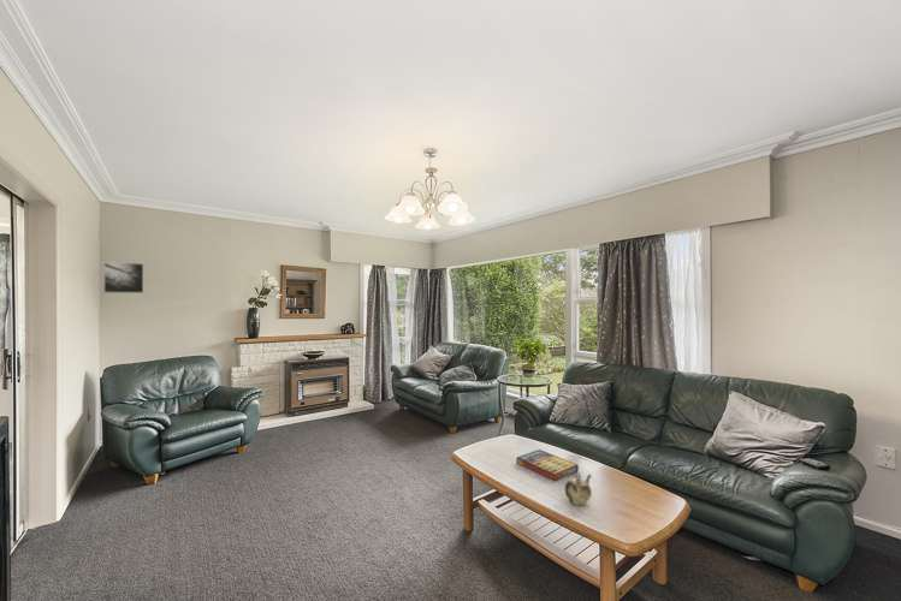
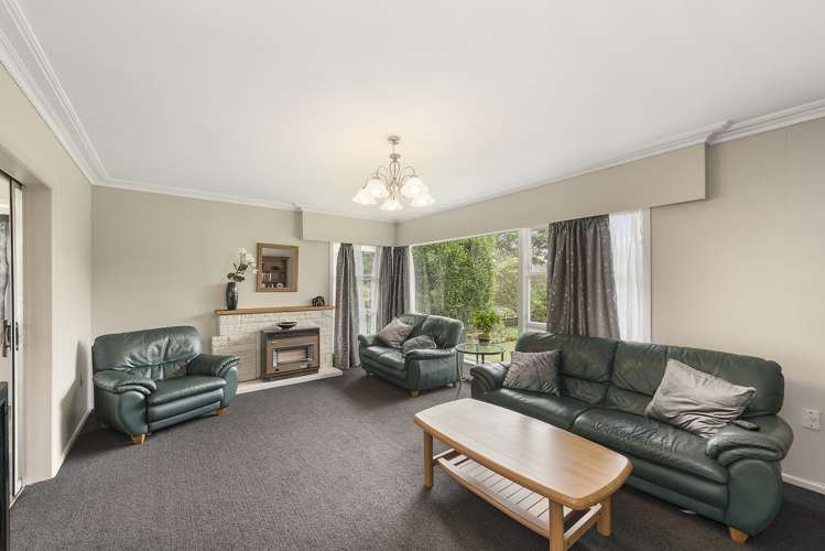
- game compilation box (546, 464)
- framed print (124, 278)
- teapot (579, 487)
